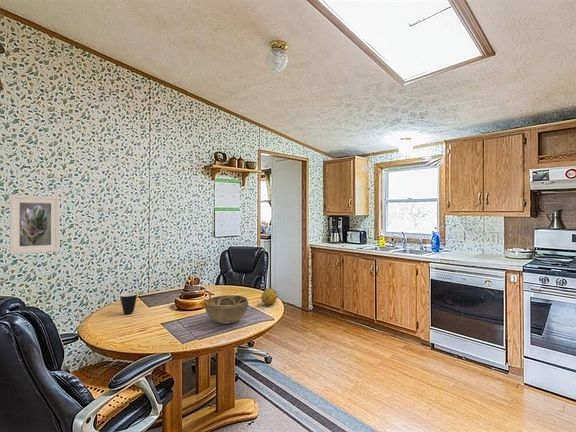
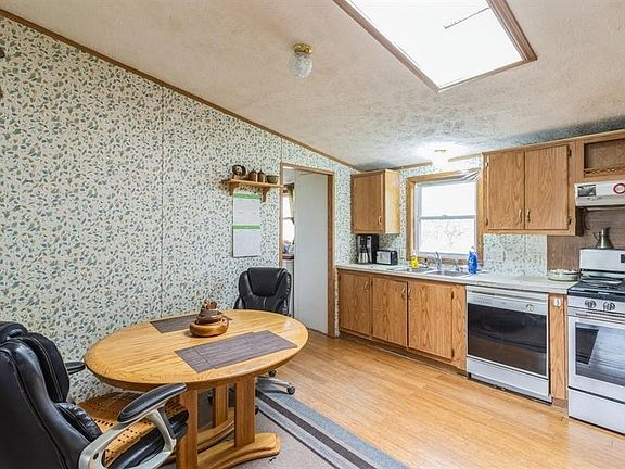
- fruit (269, 295)
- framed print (35, 224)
- decorative bowl (226, 310)
- mug (127, 303)
